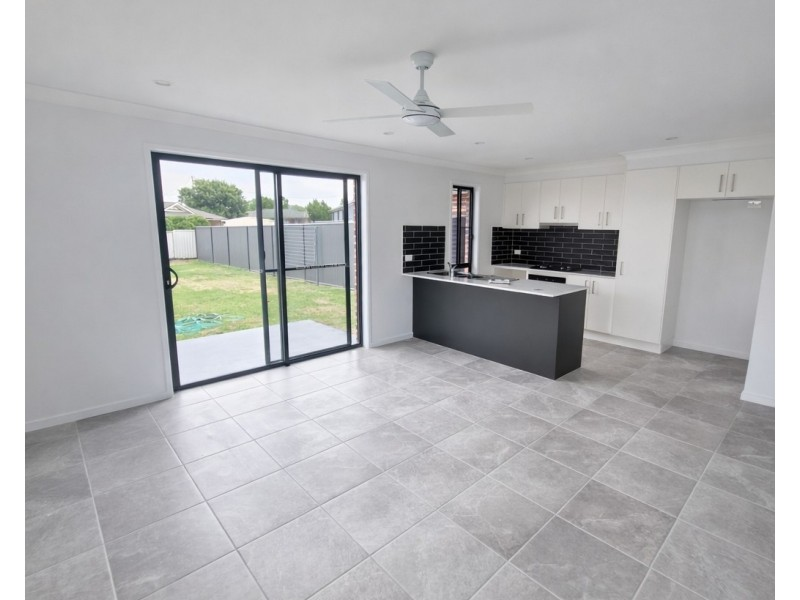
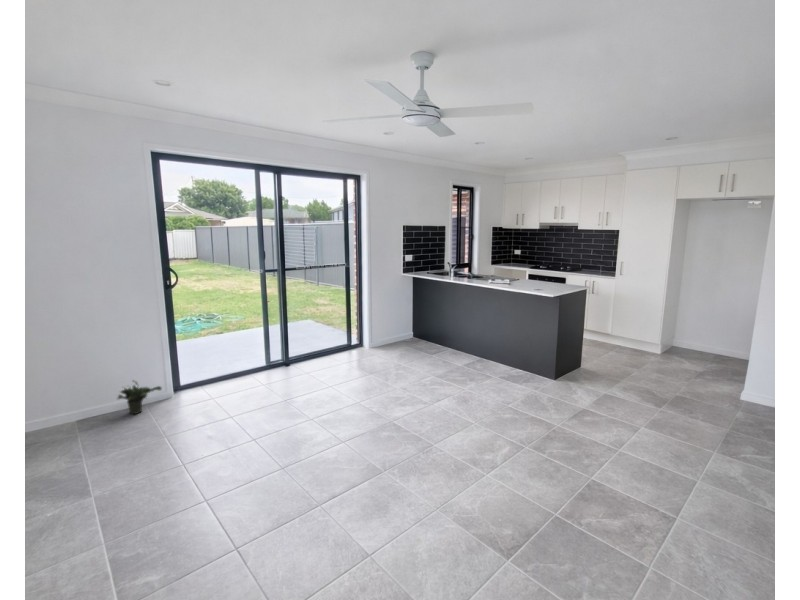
+ potted plant (140, 395)
